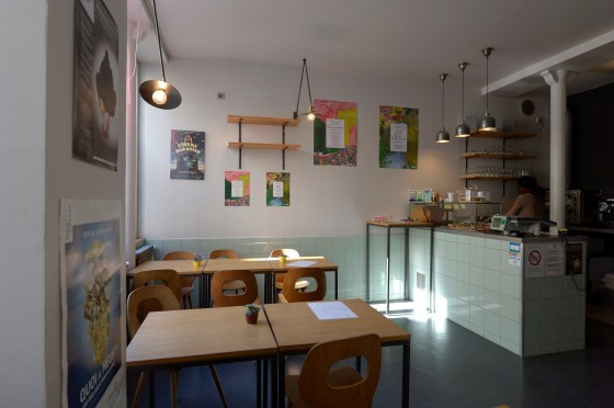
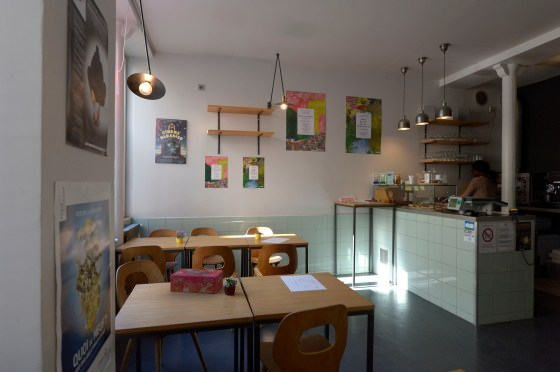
+ tissue box (197, 280)
